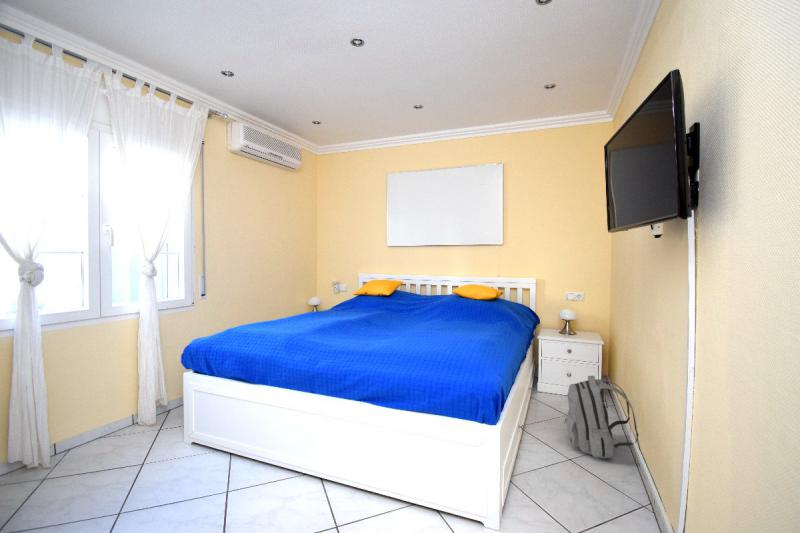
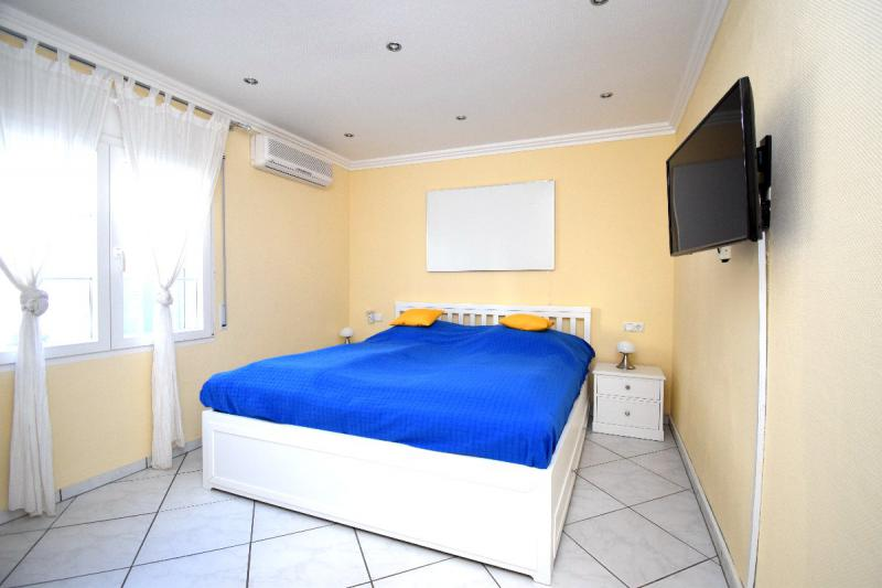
- backpack (599, 412)
